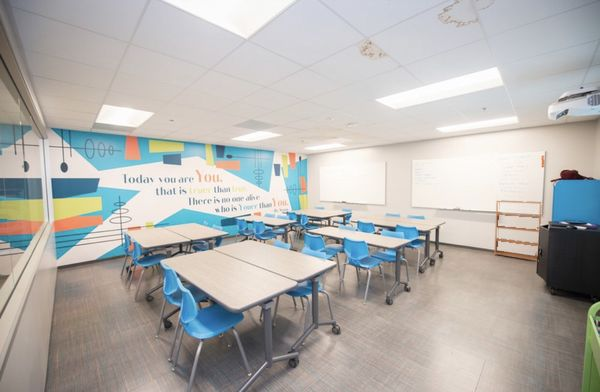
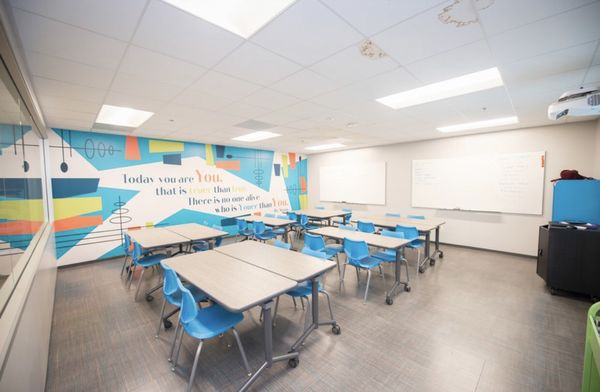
- bookshelf (517, 229)
